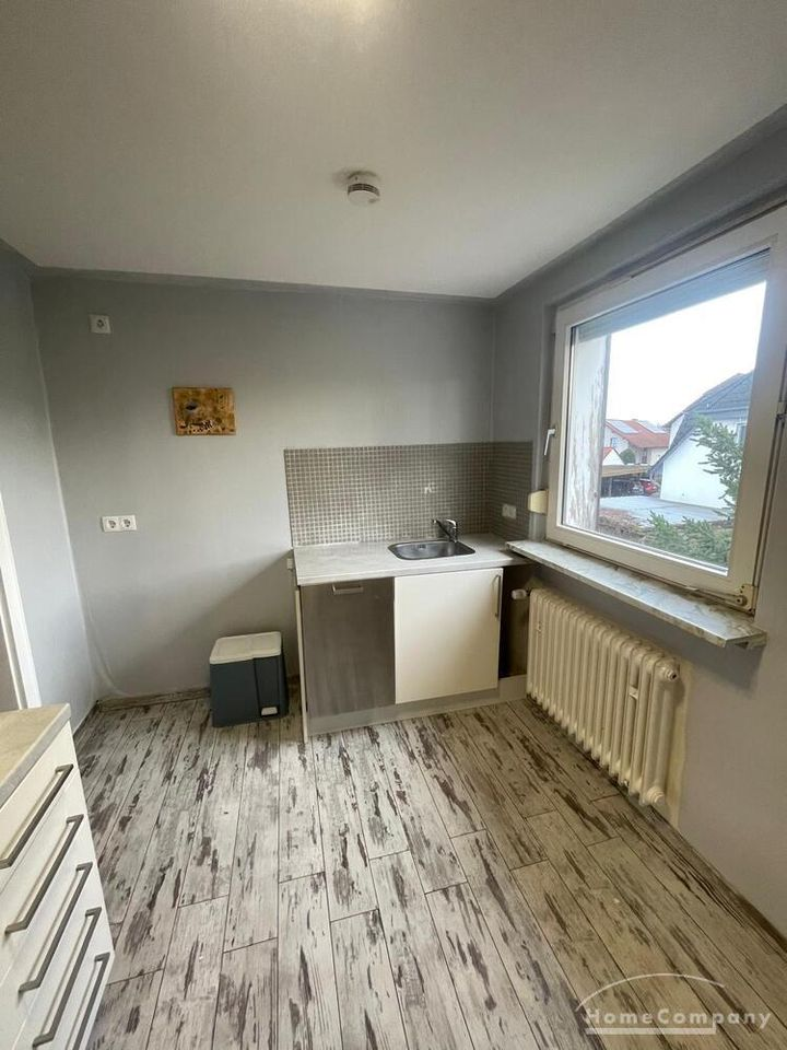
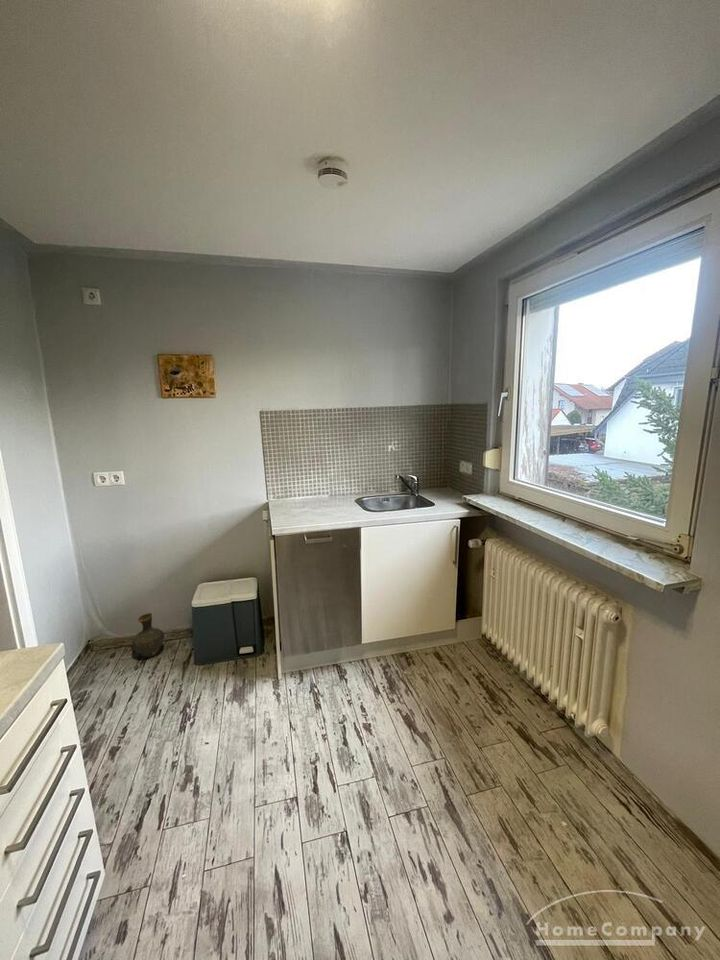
+ ceramic jug (147, 634)
